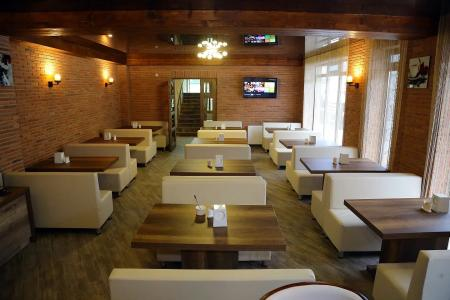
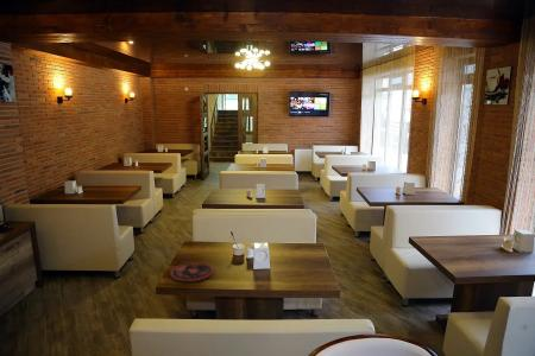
+ plate (191, 271)
